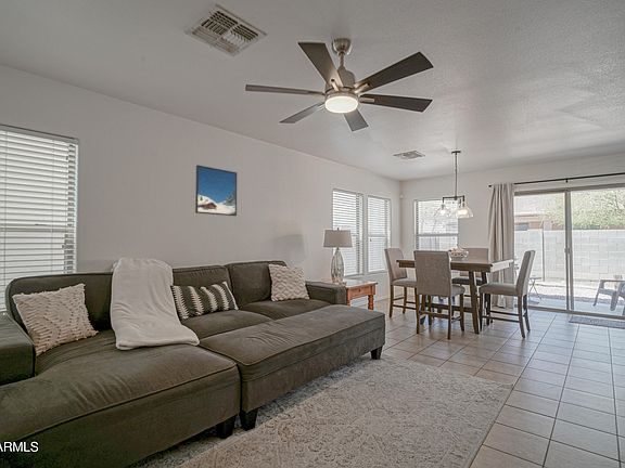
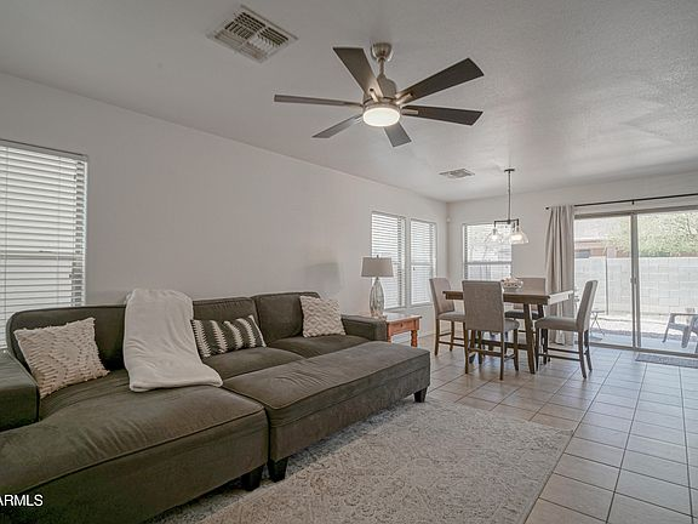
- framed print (217, 192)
